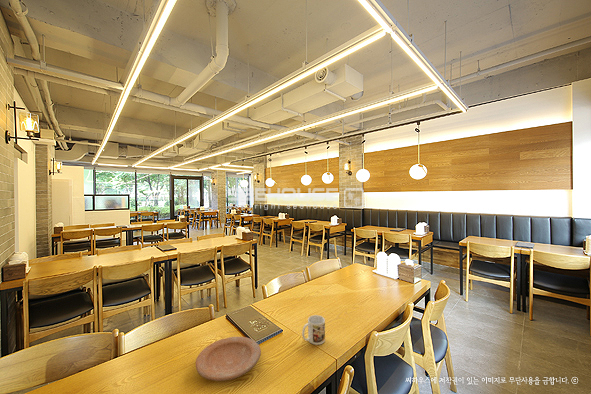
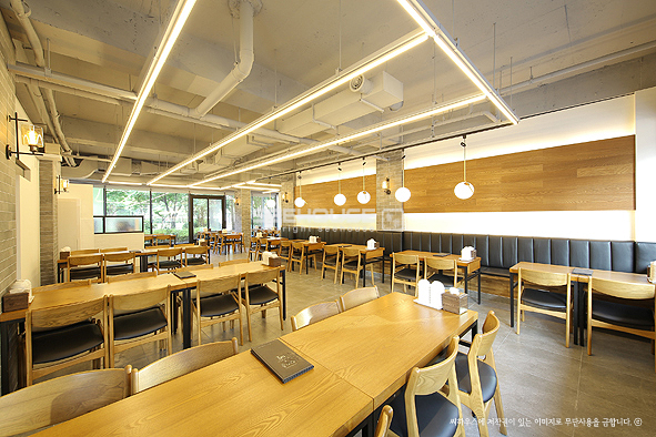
- plate (229, 359)
- mug (313, 330)
